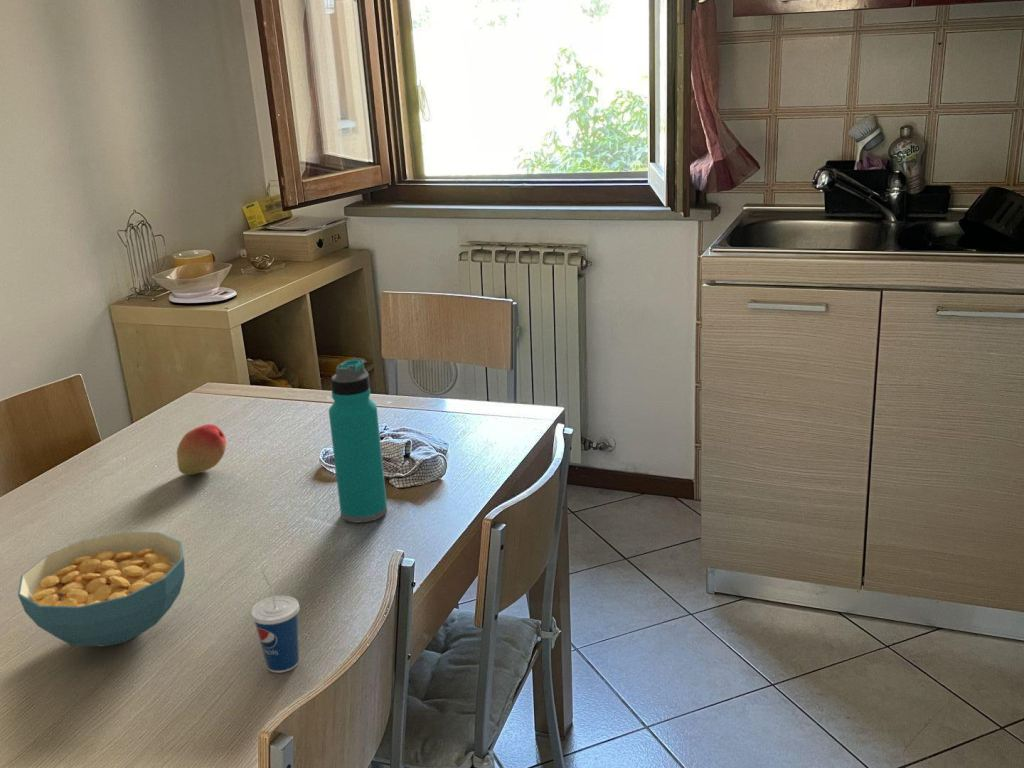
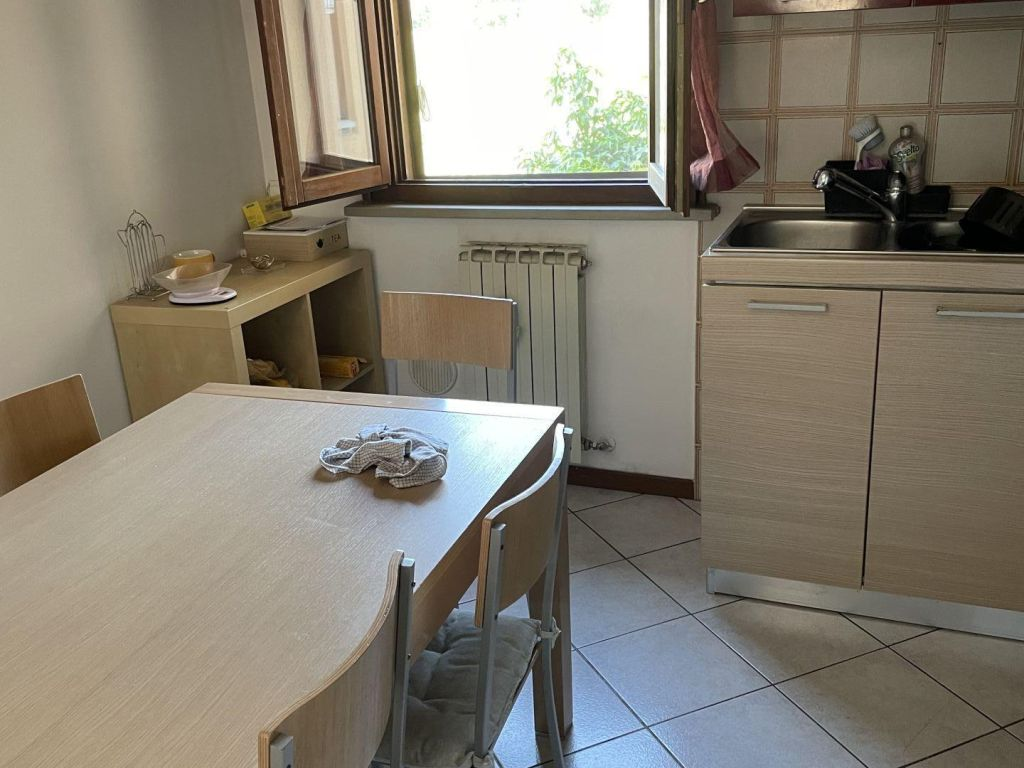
- cereal bowl (110, 600)
- cup (276, 620)
- fruit (201, 448)
- water bottle (356, 440)
